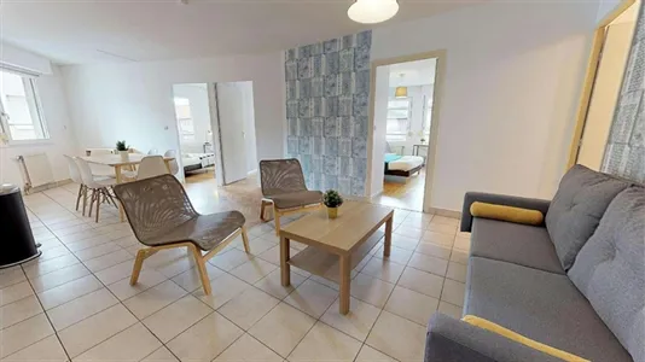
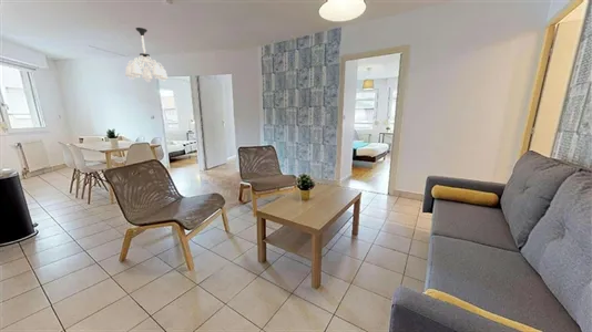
+ chandelier (144, 56)
